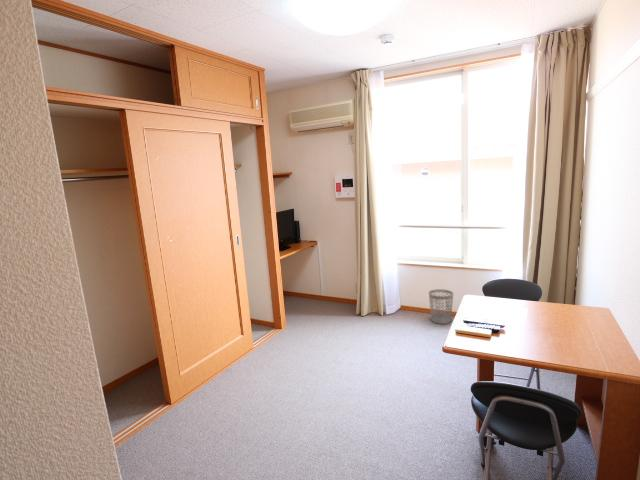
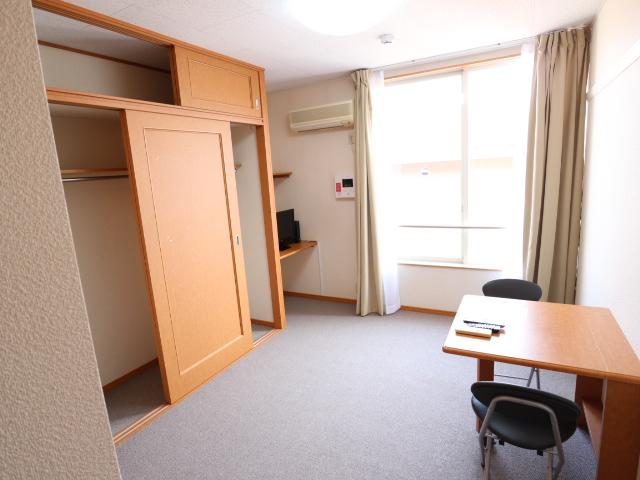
- wastebasket (441, 306)
